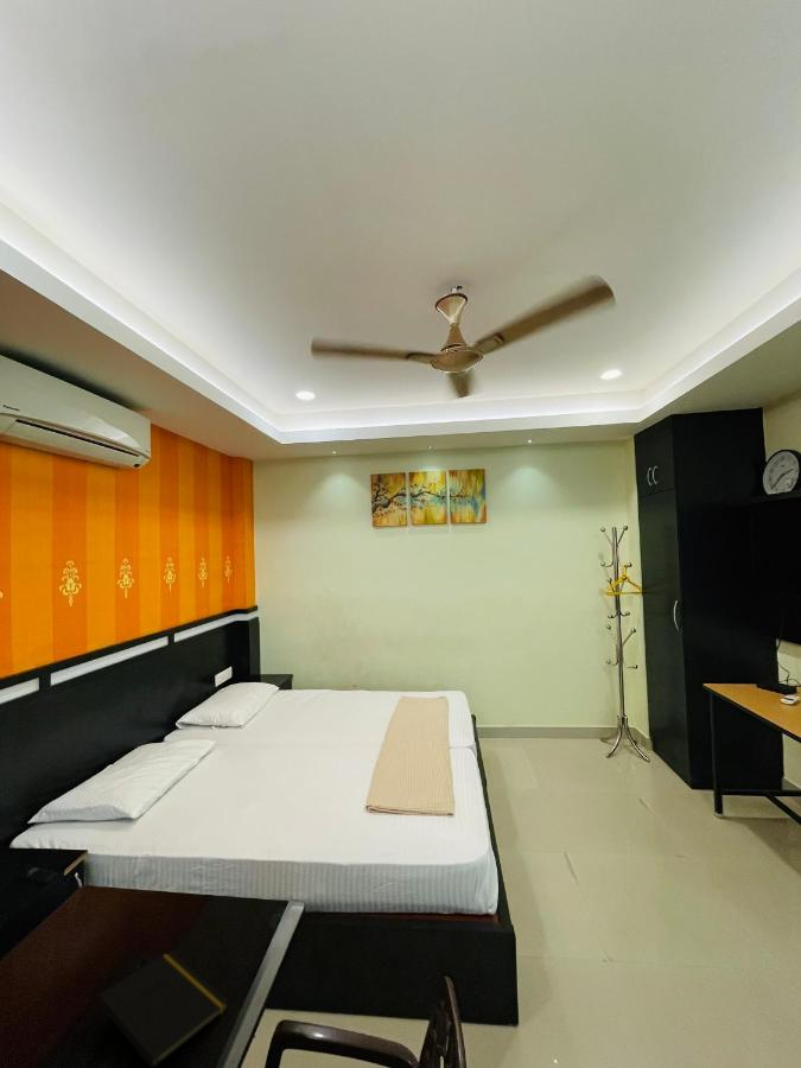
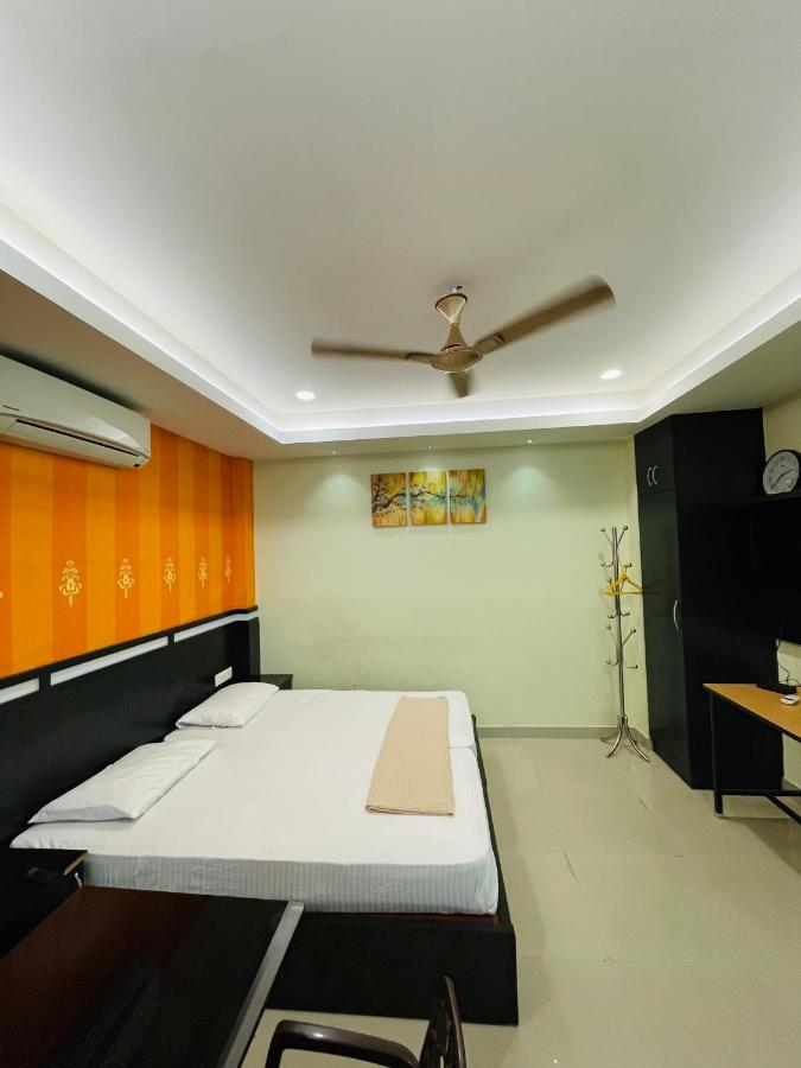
- notepad (163, 1002)
